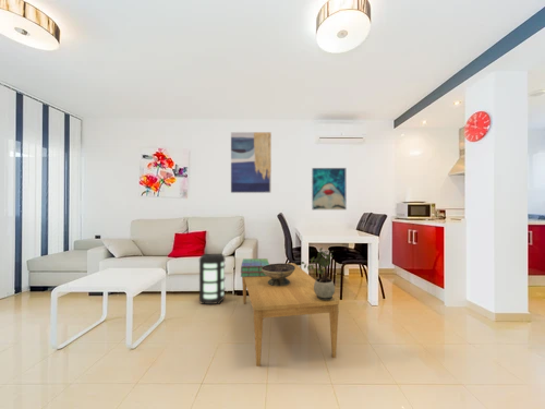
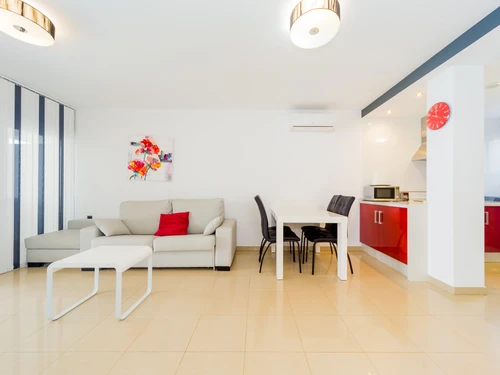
- decorative bowl (278, 274)
- stack of books (255, 266)
- wall art (328, 189)
- potted plant (319, 273)
- wall art (251, 163)
- lantern (211, 277)
- coffee table (279, 301)
